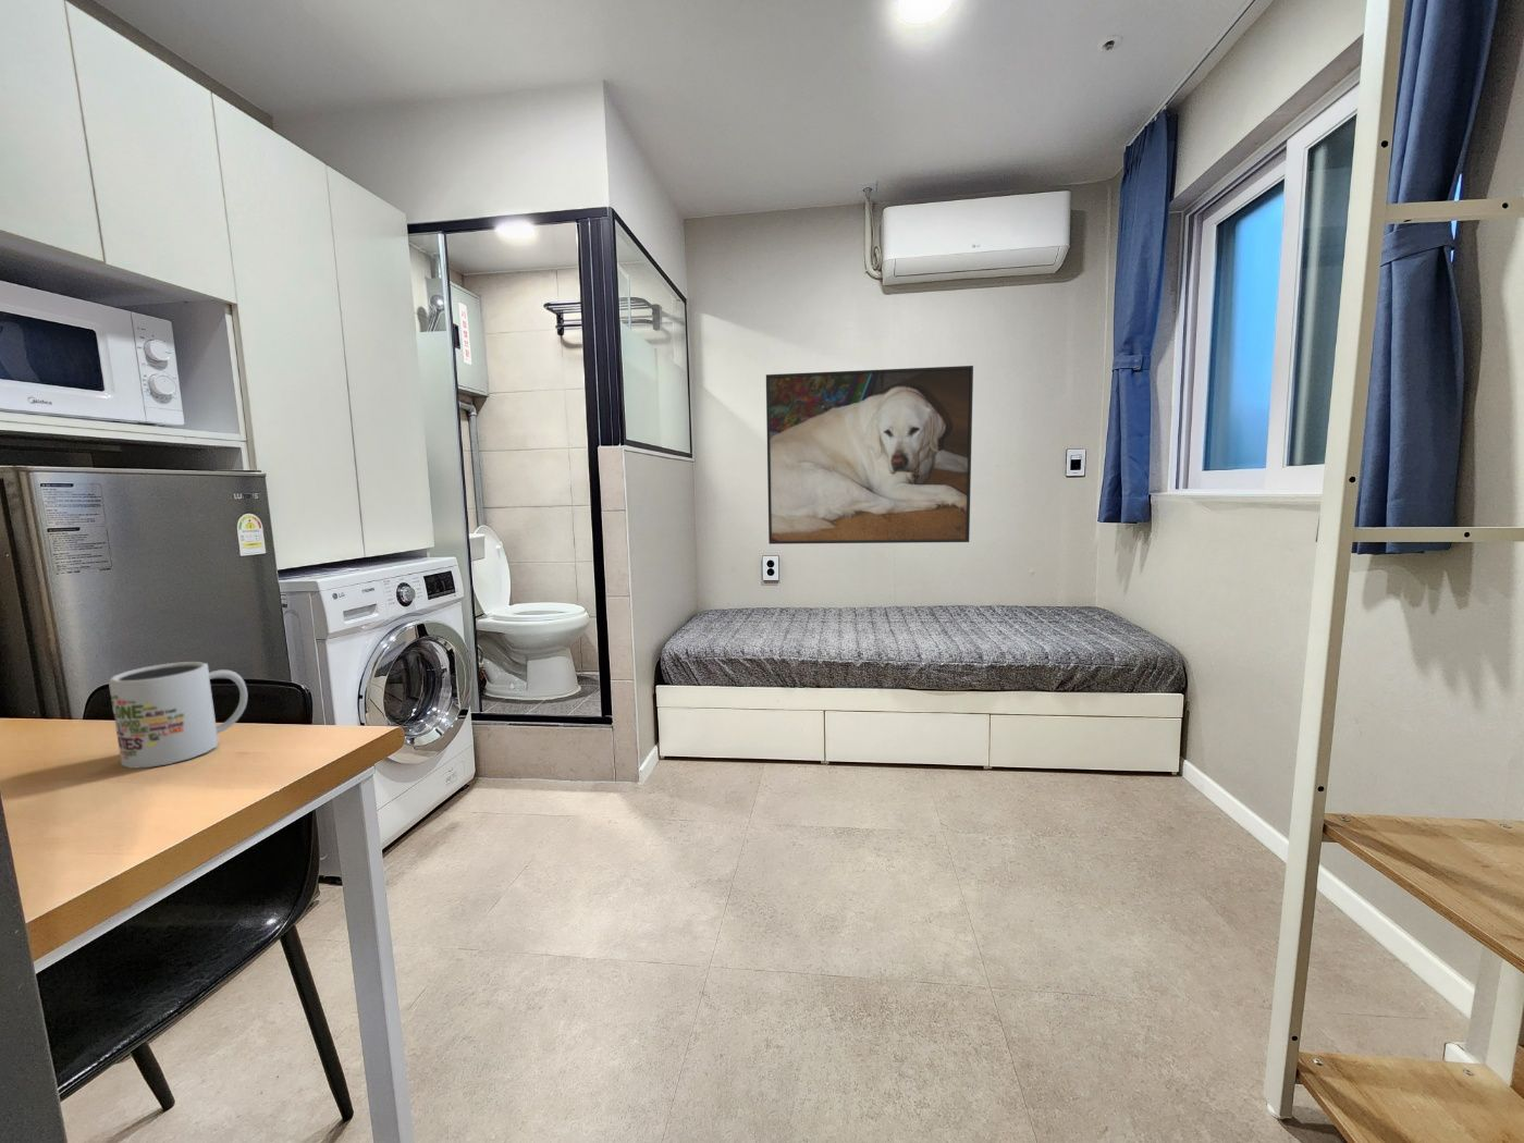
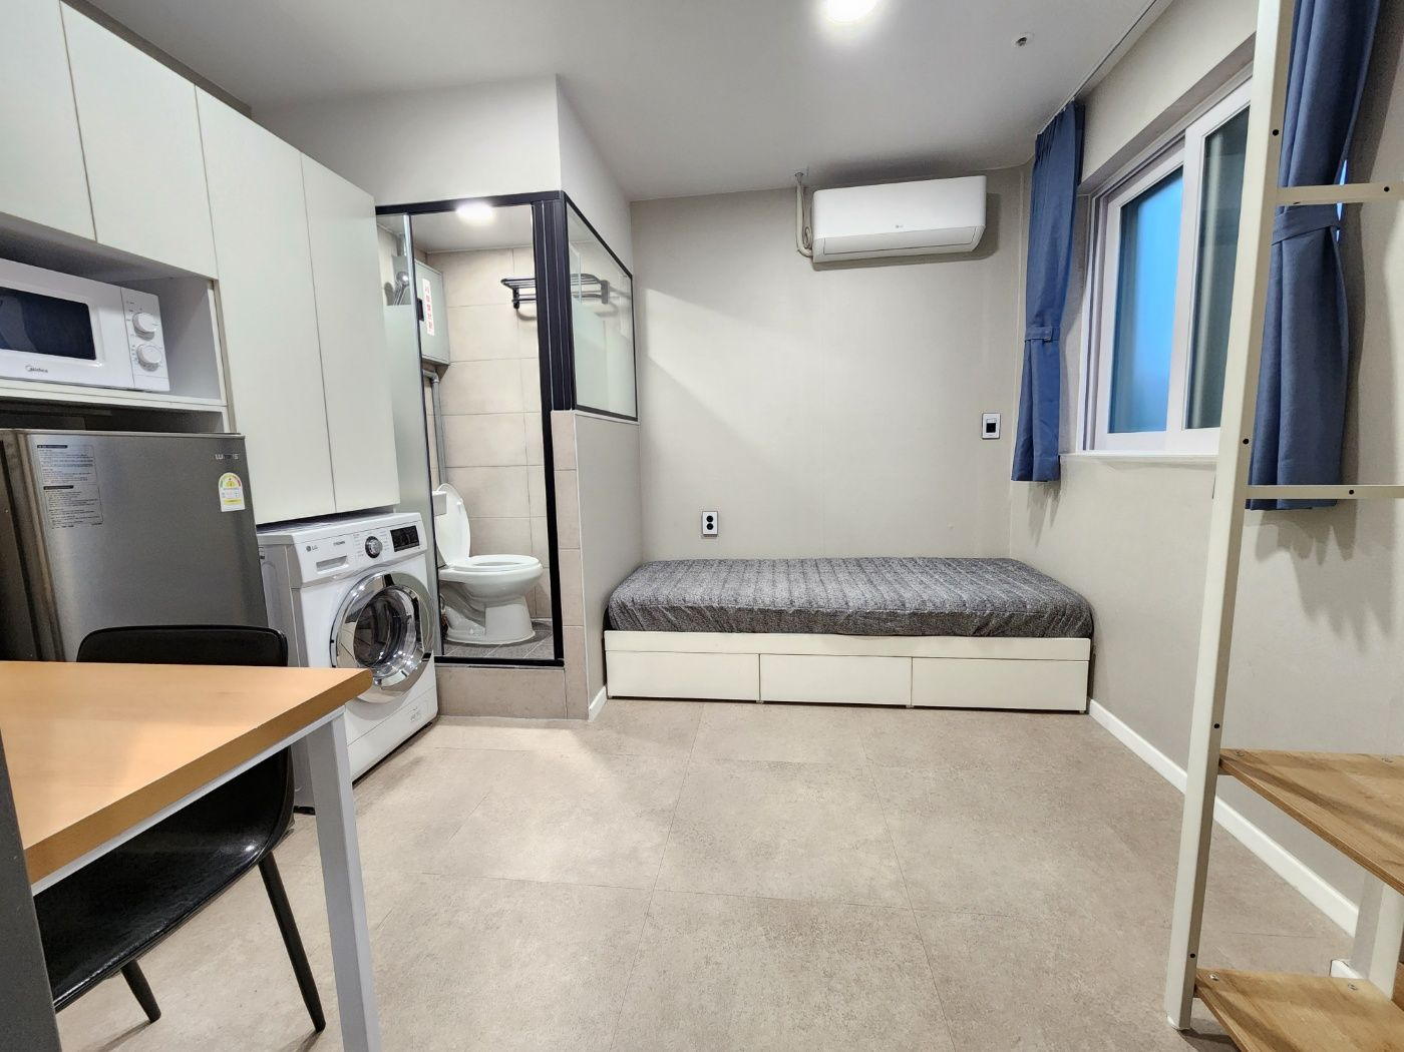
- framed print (866, 457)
- mug (185, 707)
